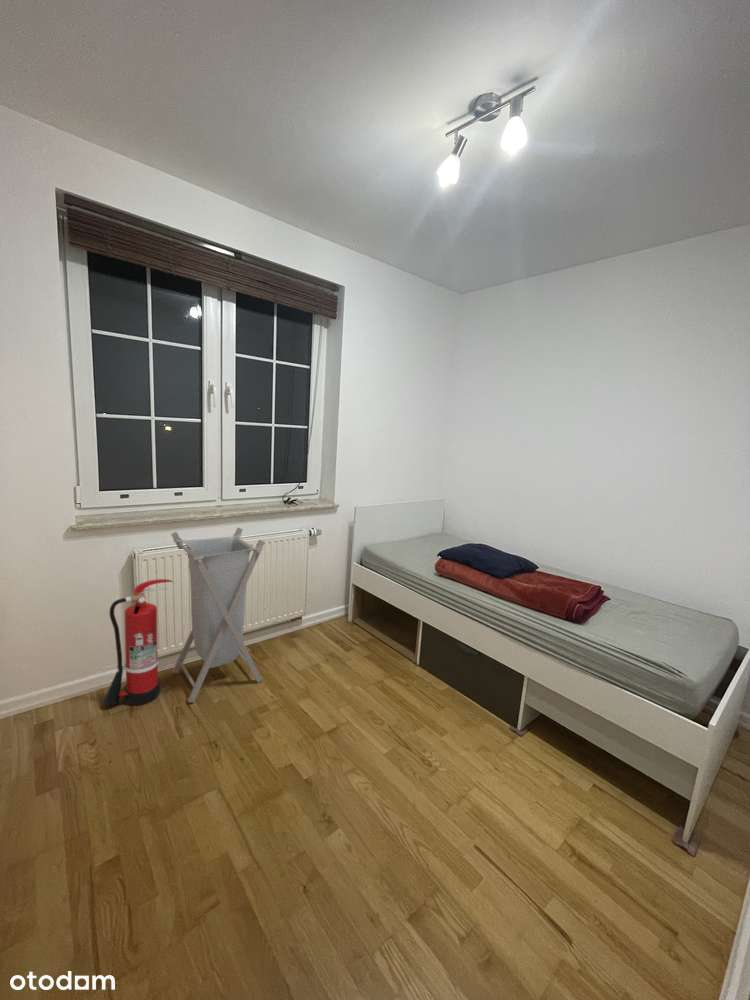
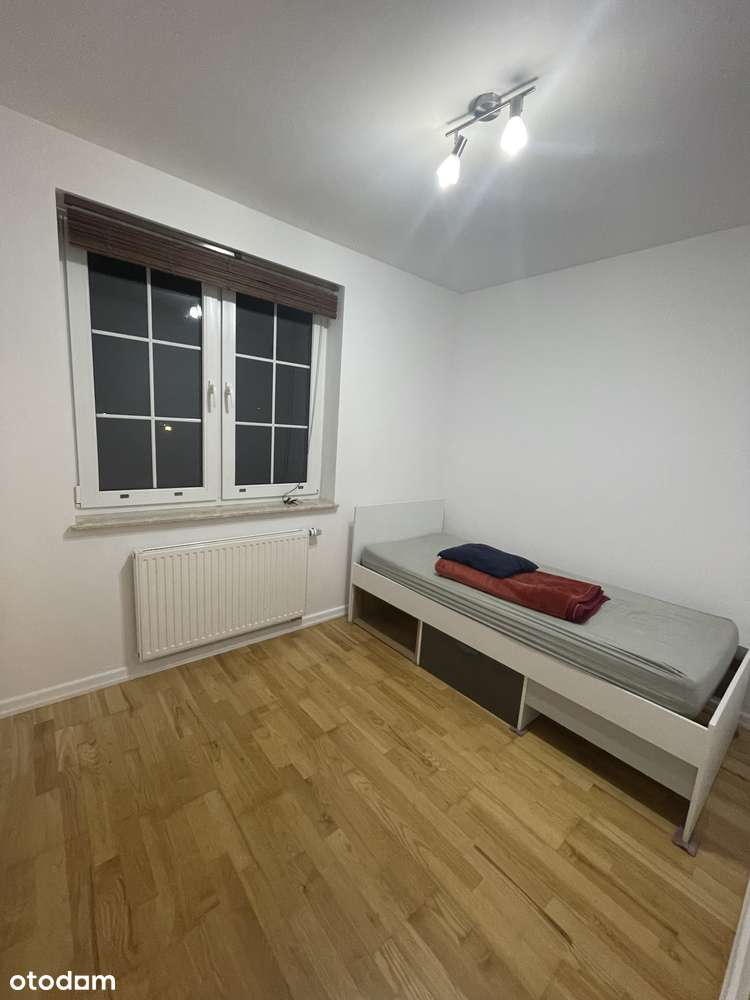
- laundry hamper (217, 608)
- fire extinguisher (138, 640)
